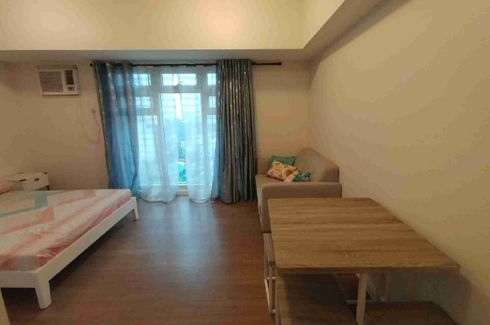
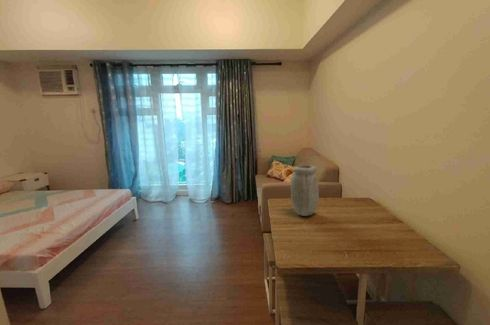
+ vase (304, 190)
